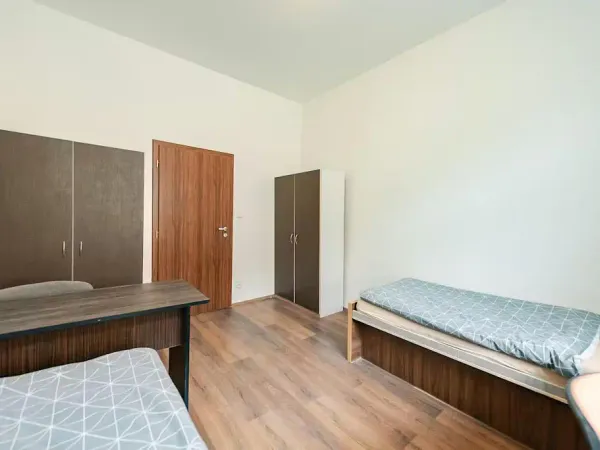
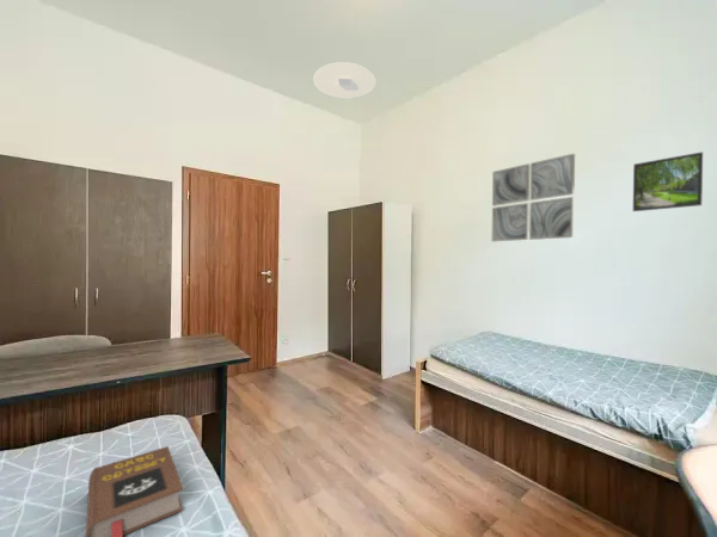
+ ceiling light (344, 79)
+ wall art (528, 200)
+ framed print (666, 183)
+ book (134, 492)
